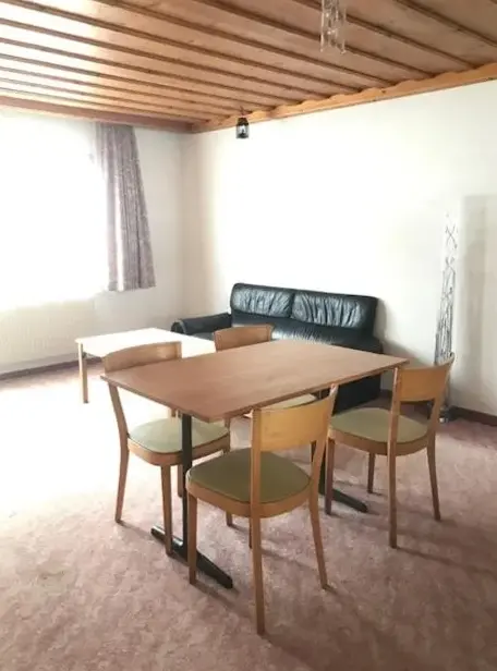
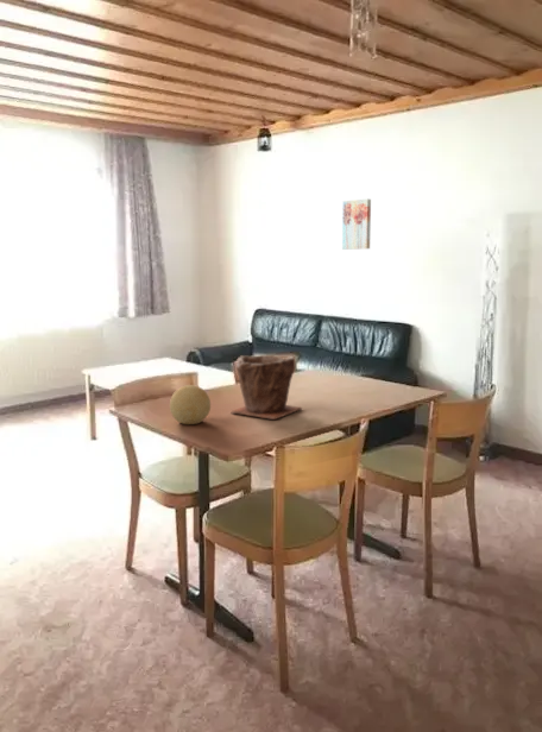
+ plant pot (266, 383)
+ wall art (355, 225)
+ decorative ball (190, 403)
